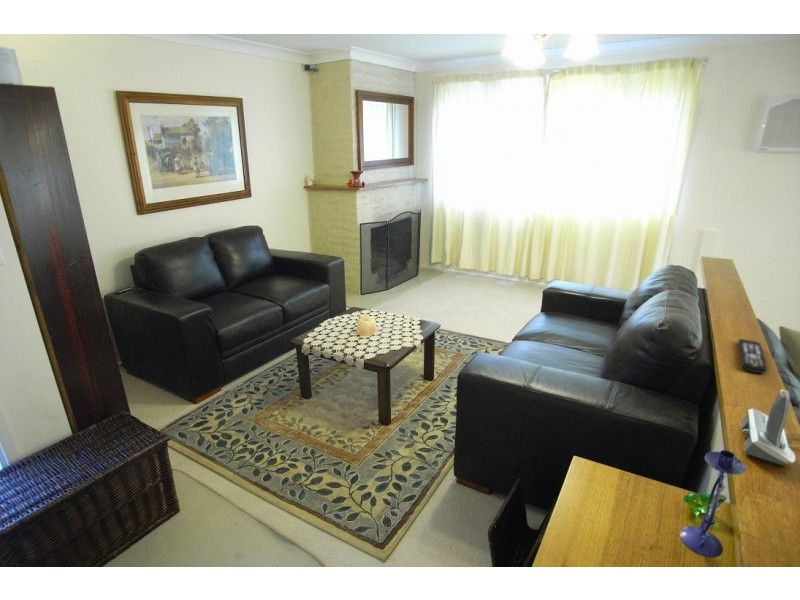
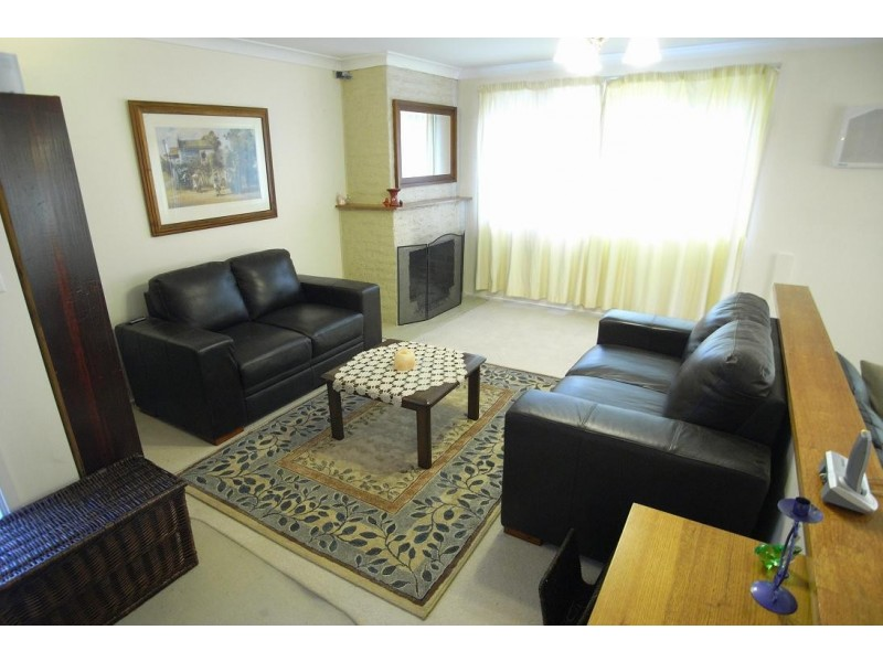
- remote control (751, 355)
